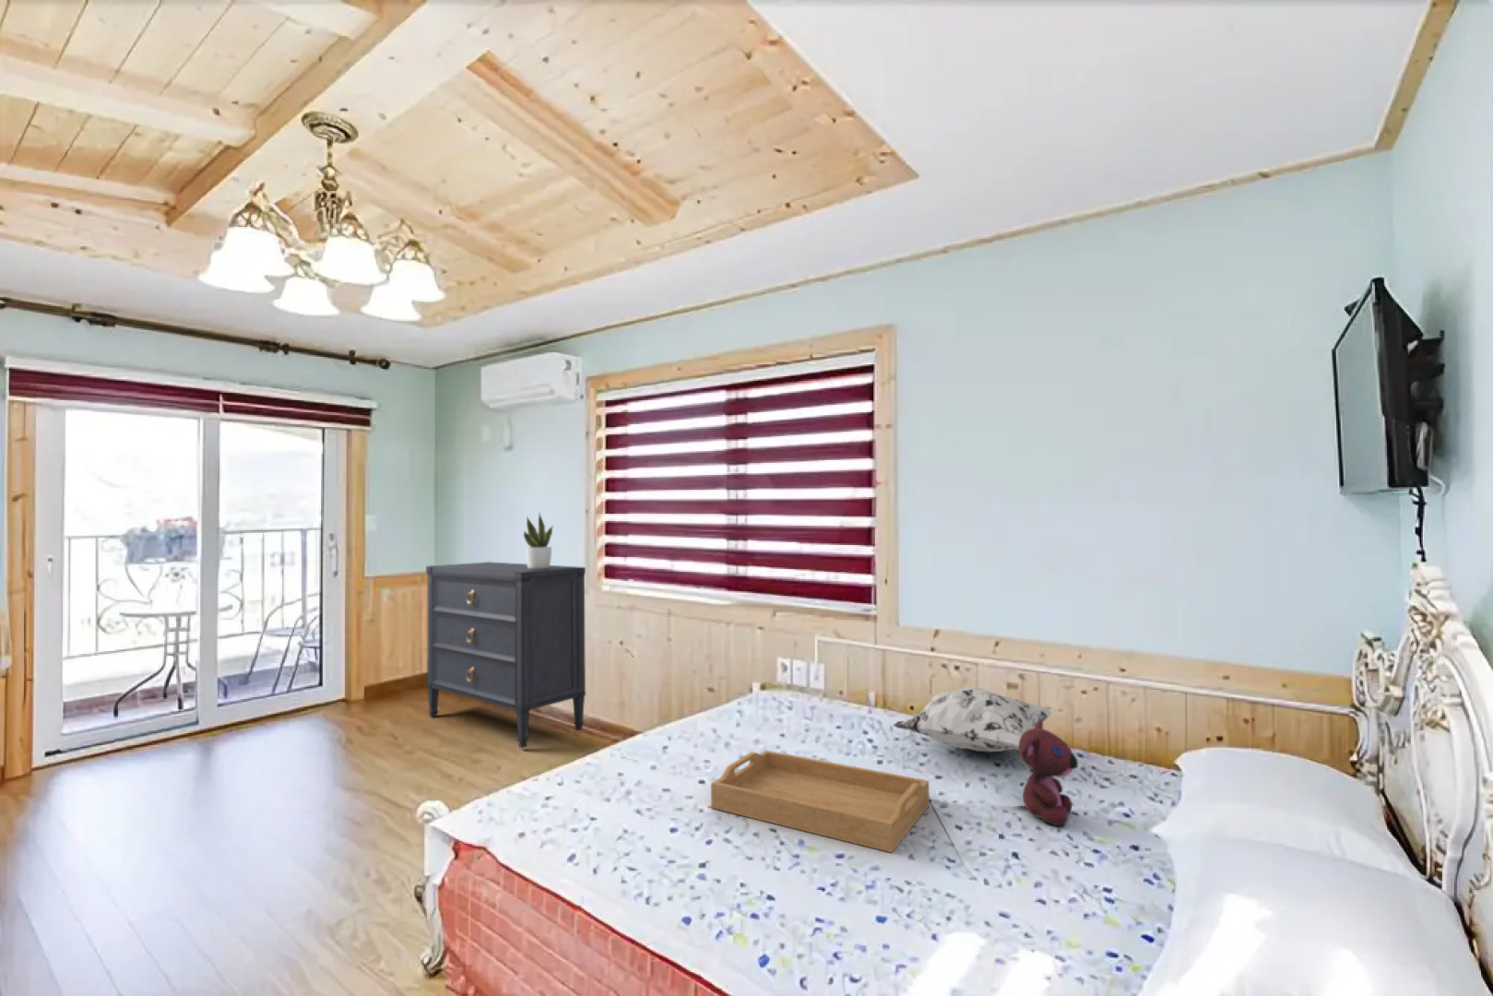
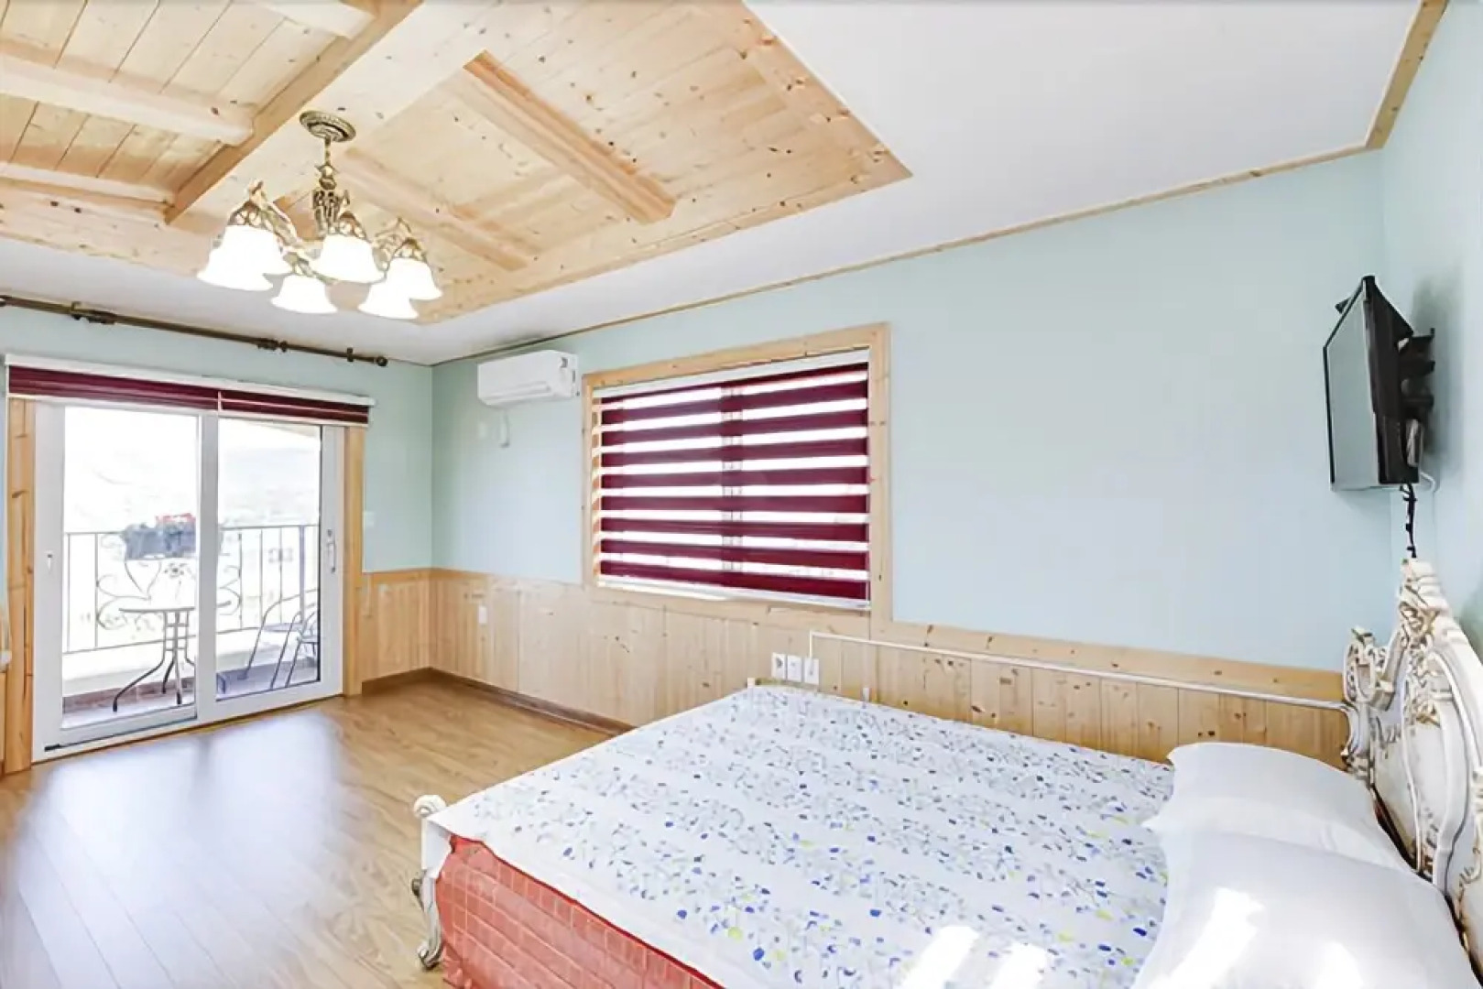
- decorative pillow (974, 719)
- dresser (502, 645)
- teddy bear (1047, 773)
- potted plant (538, 539)
- serving tray (819, 790)
